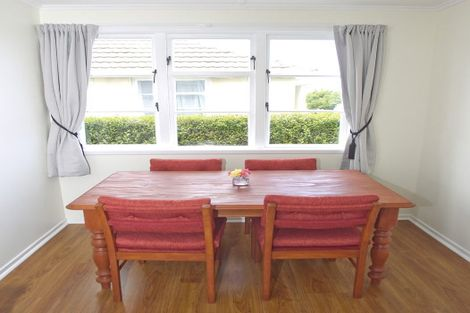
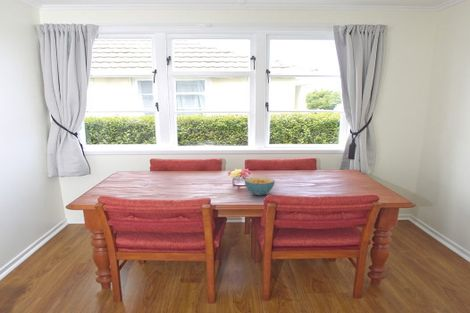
+ cereal bowl (259, 187)
